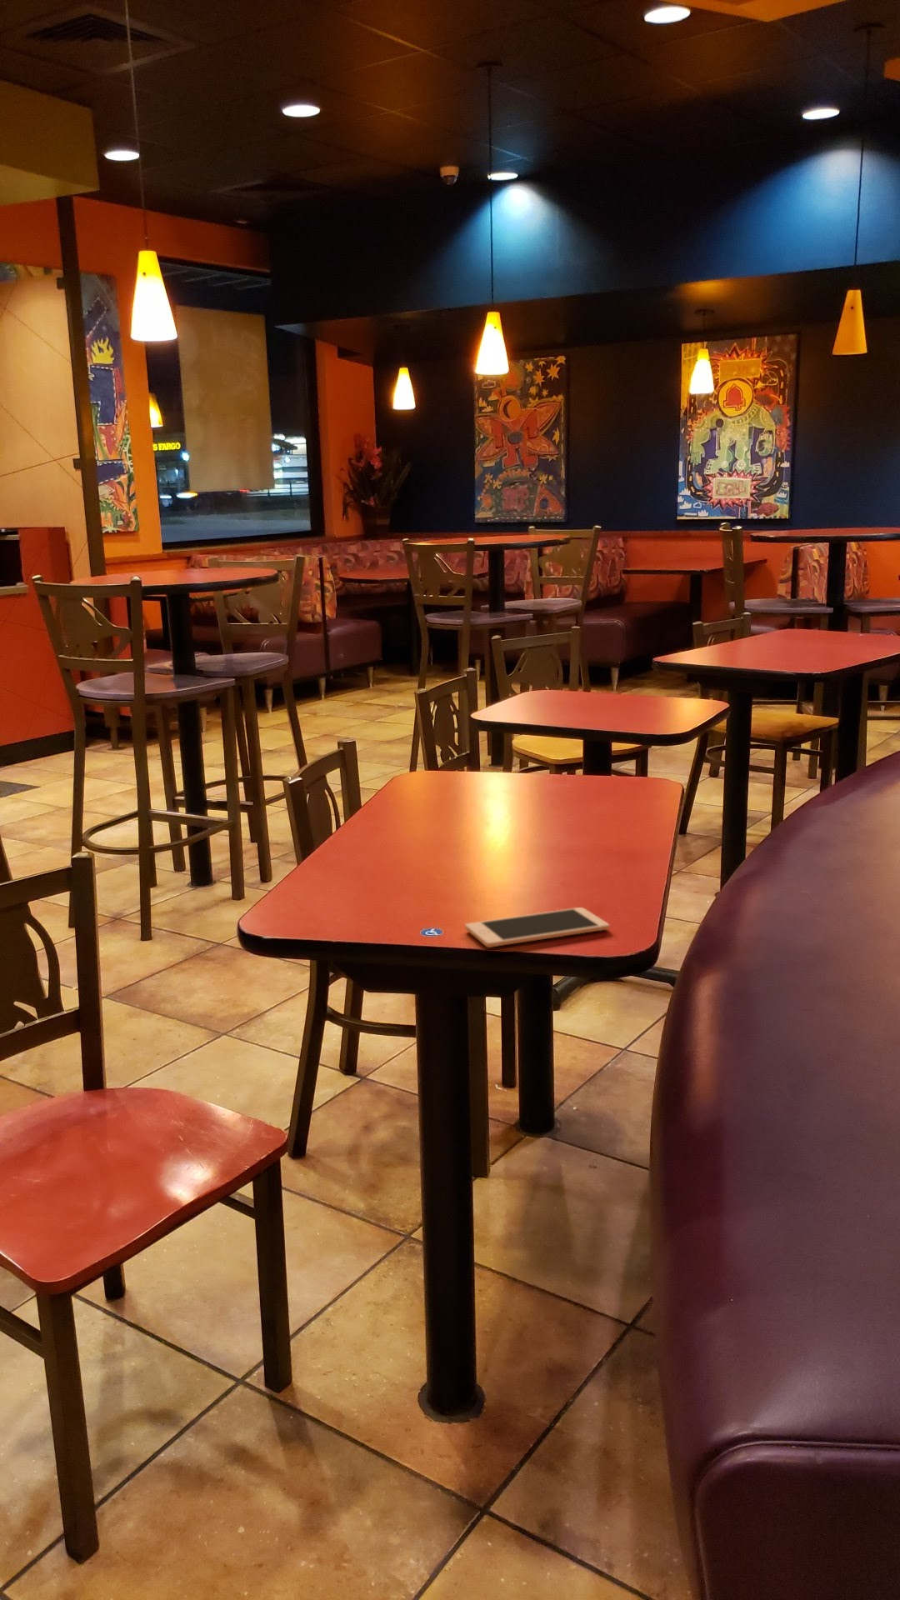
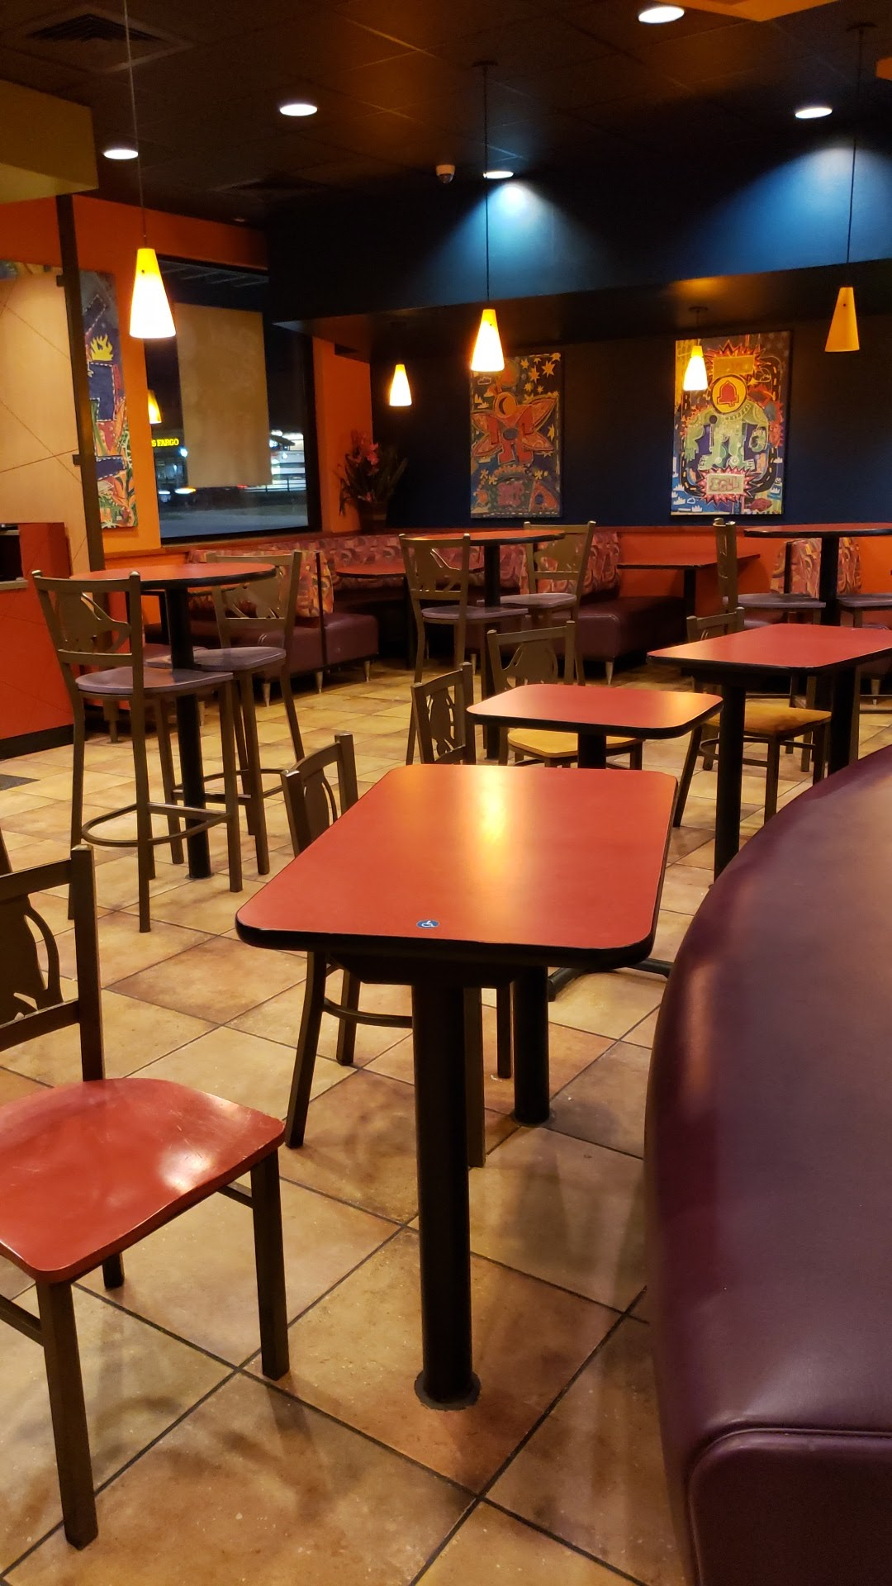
- cell phone (536, 926)
